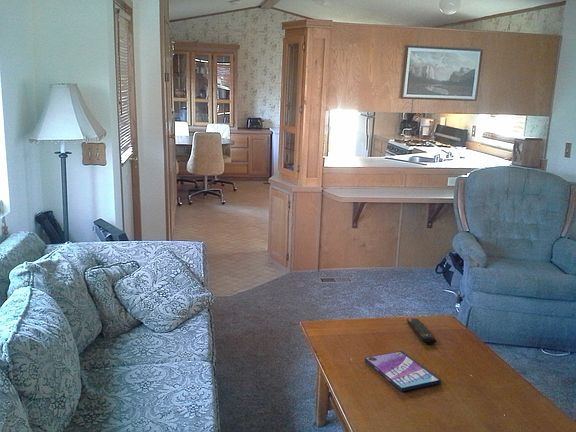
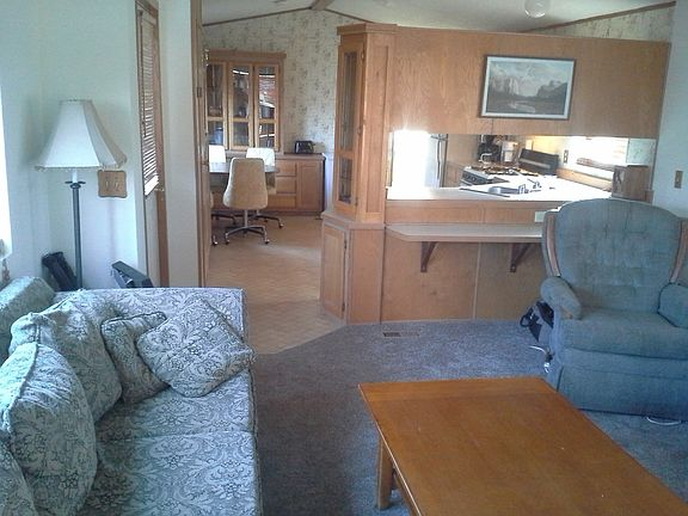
- remote control (420, 330)
- video game case (401, 369)
